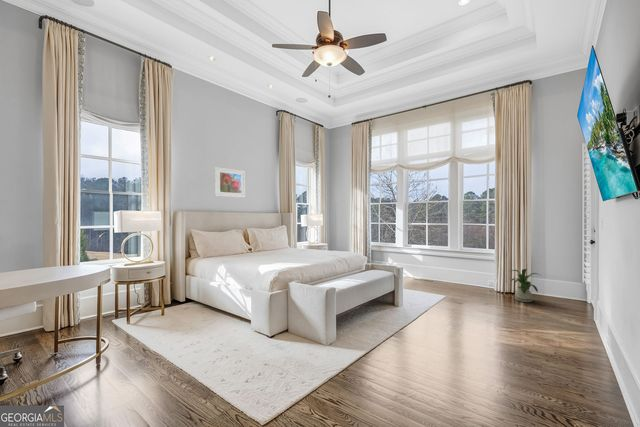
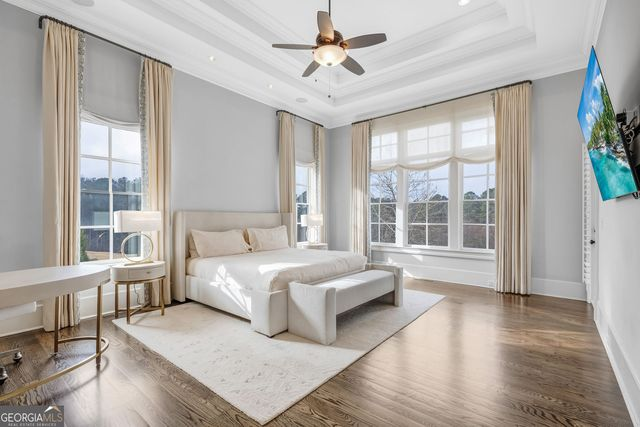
- house plant (525, 283)
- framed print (230, 183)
